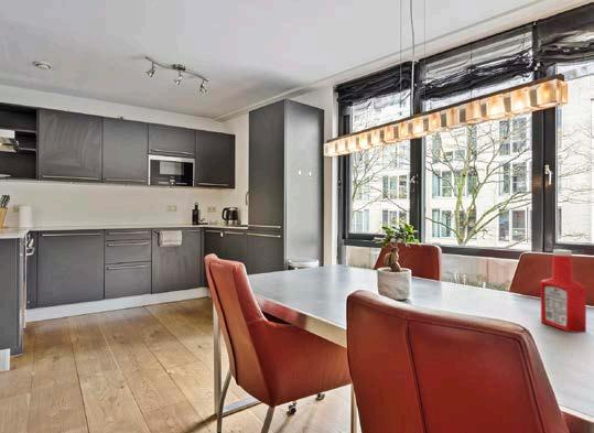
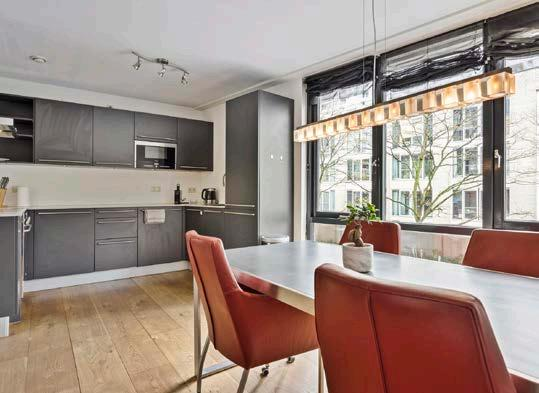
- soap bottle (562, 288)
